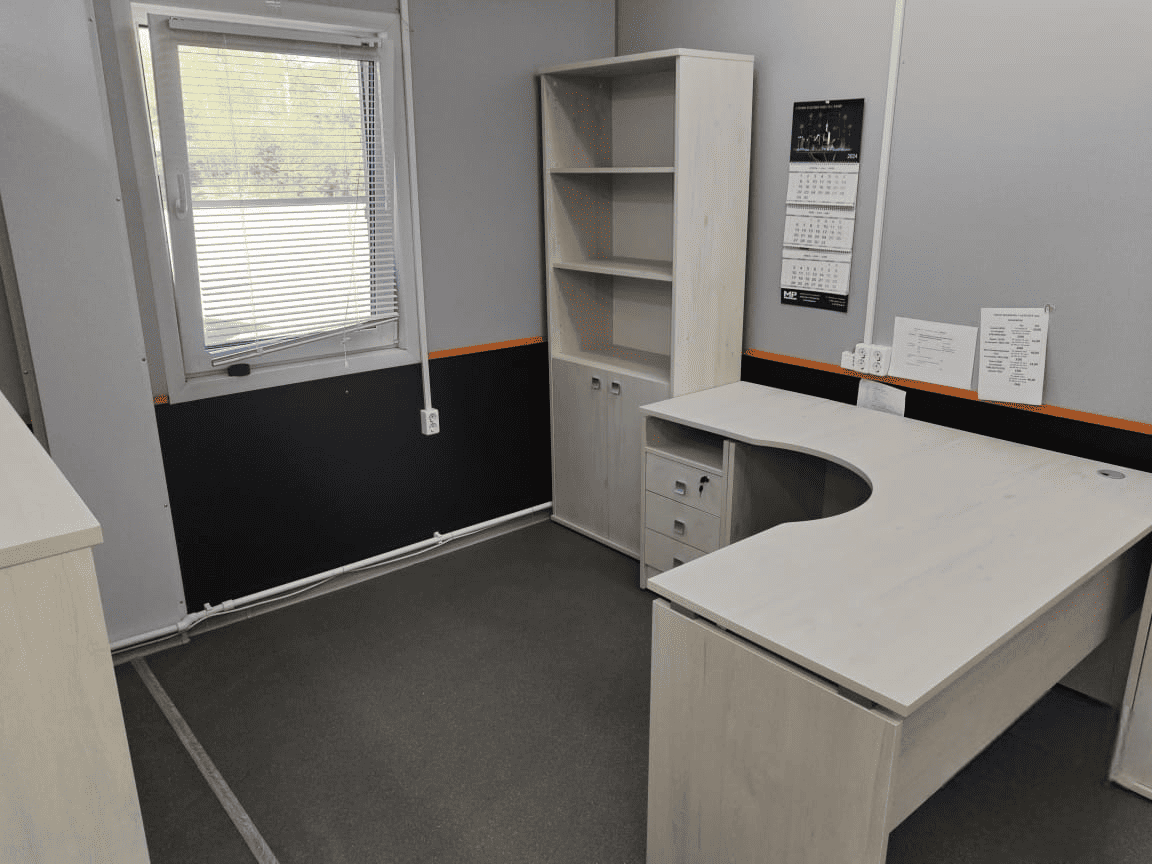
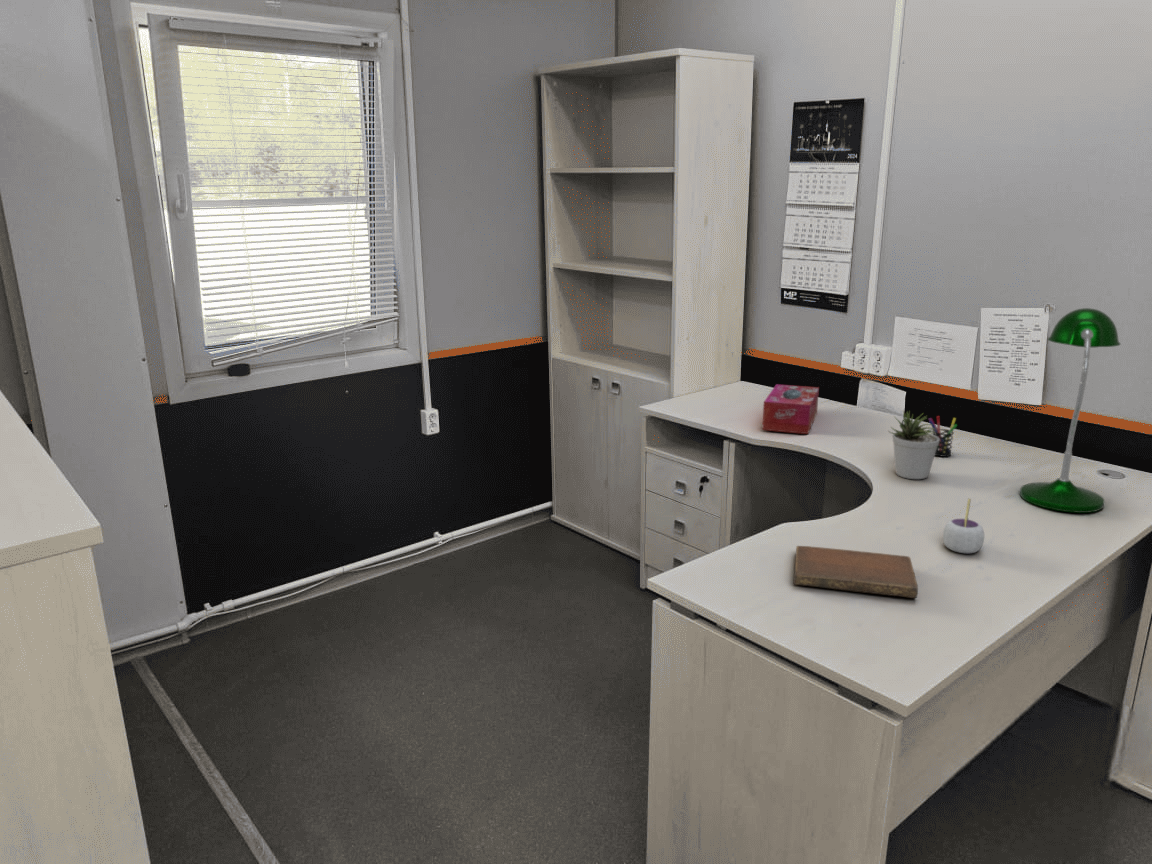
+ notebook (853, 570)
+ pen holder (944, 435)
+ mug (965, 524)
+ potted plant (913, 441)
+ desk lamp (1075, 406)
+ tissue box (791, 408)
